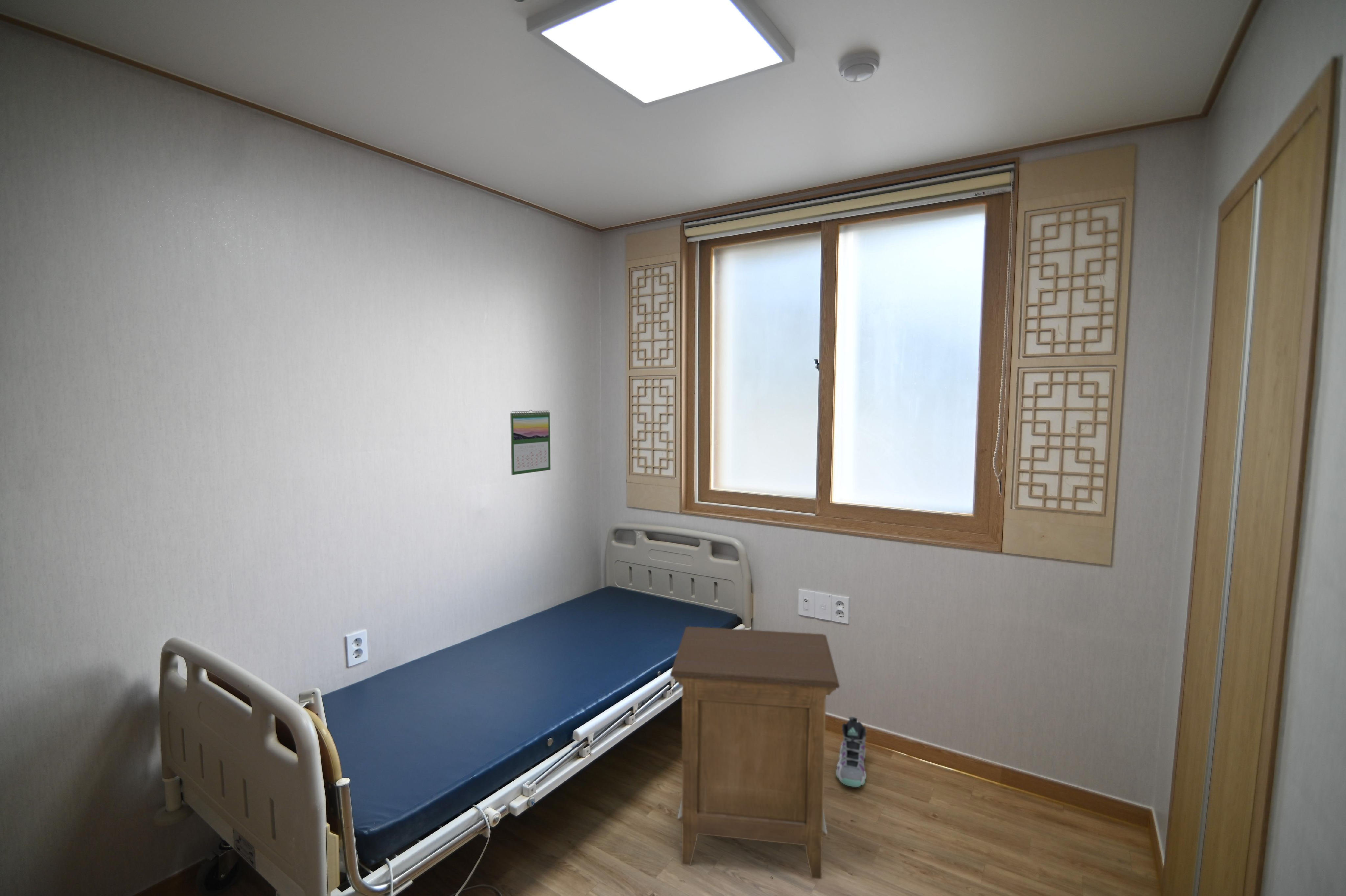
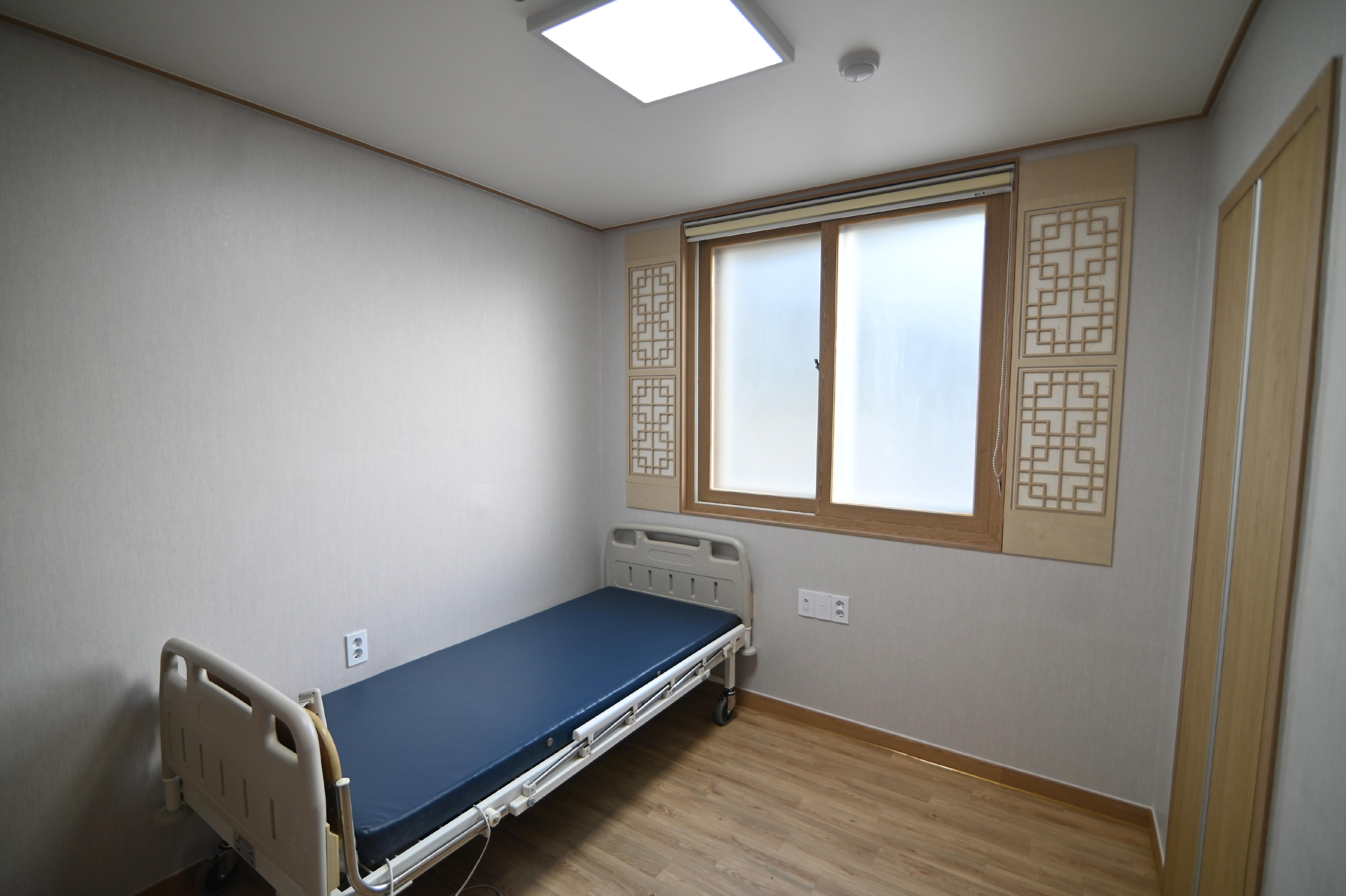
- sneaker (851, 744)
- calendar (531, 441)
- nightstand (753, 741)
